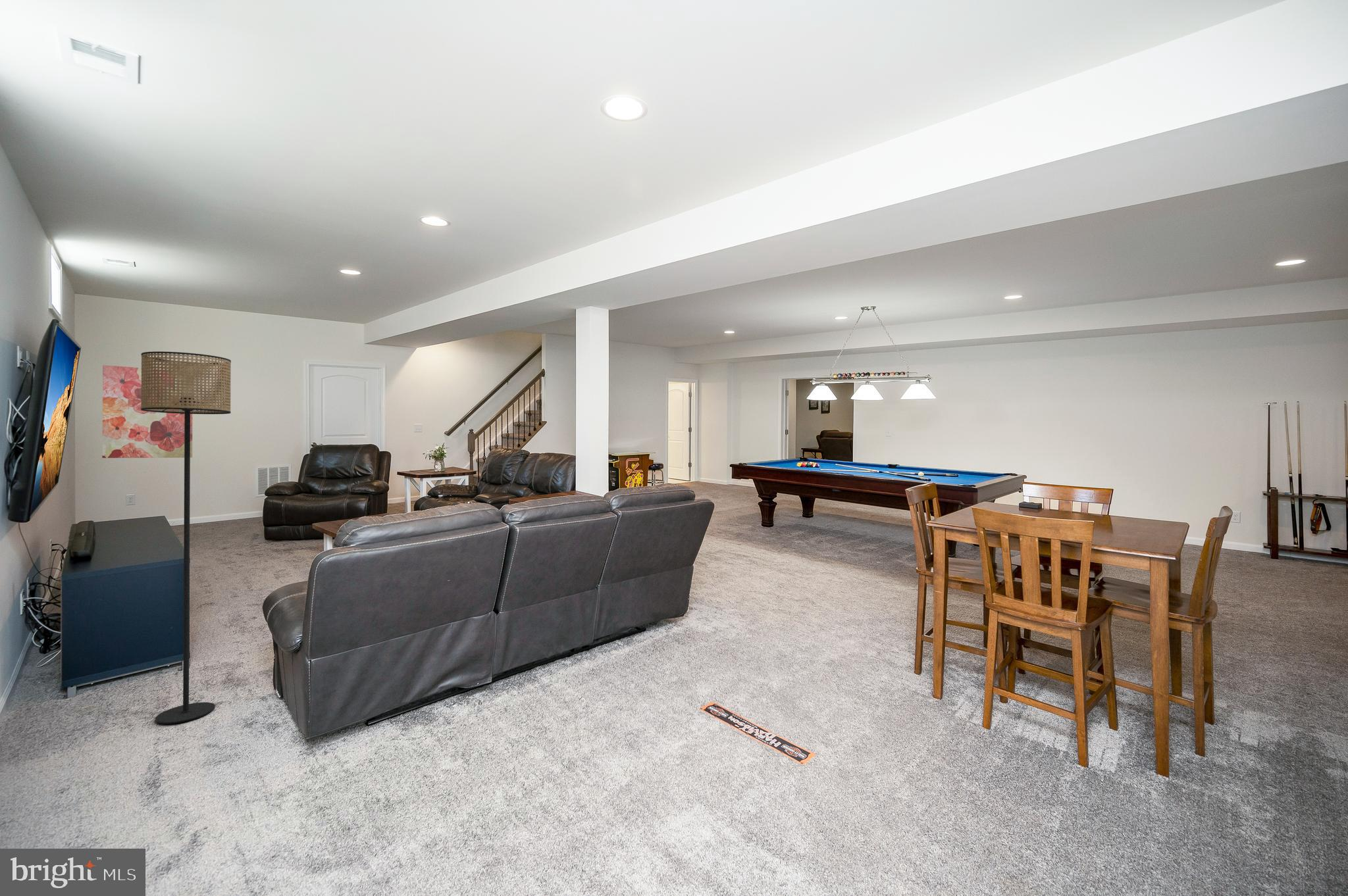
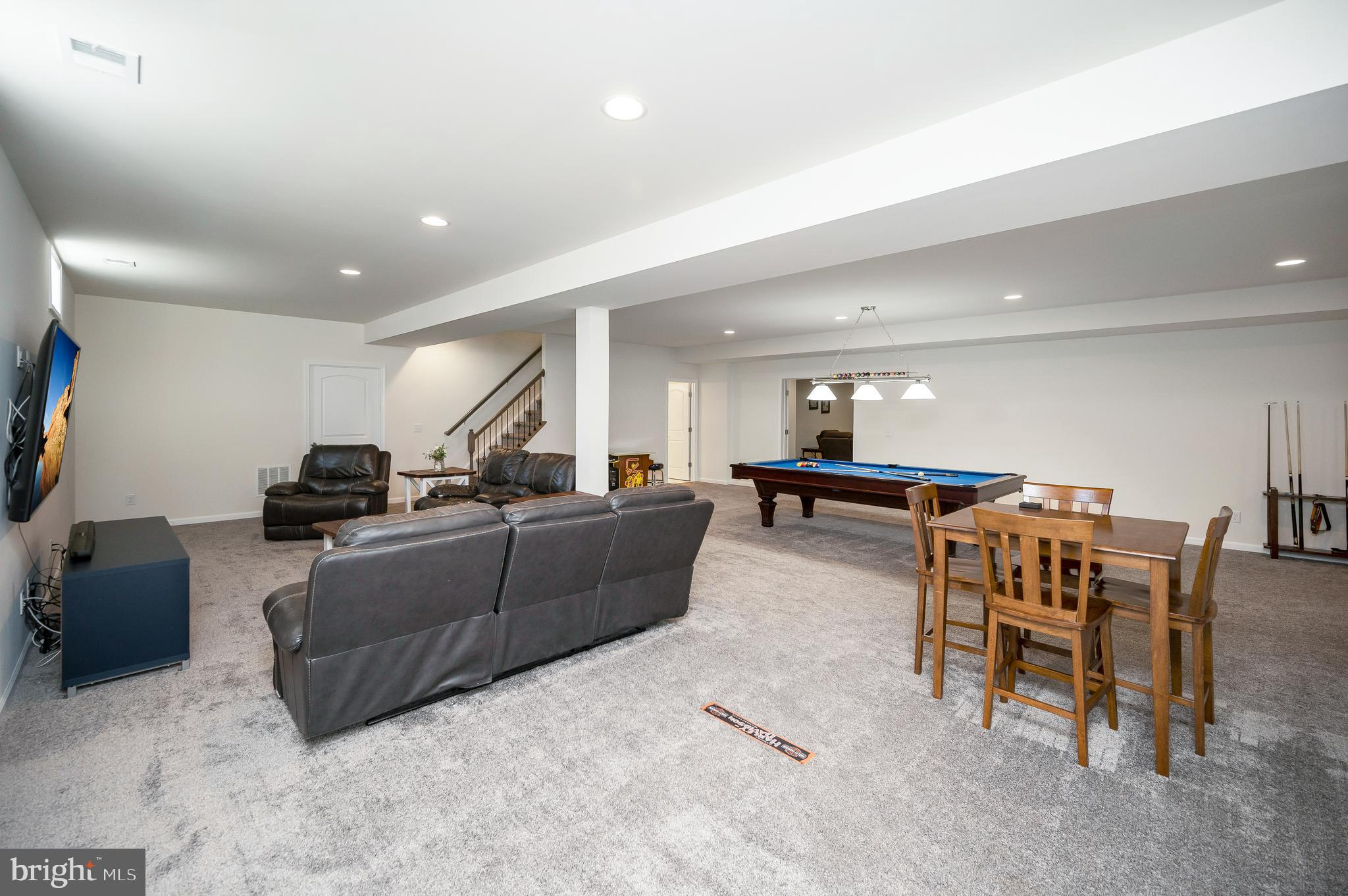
- wall art (149, 413)
- floor lamp (186, 534)
